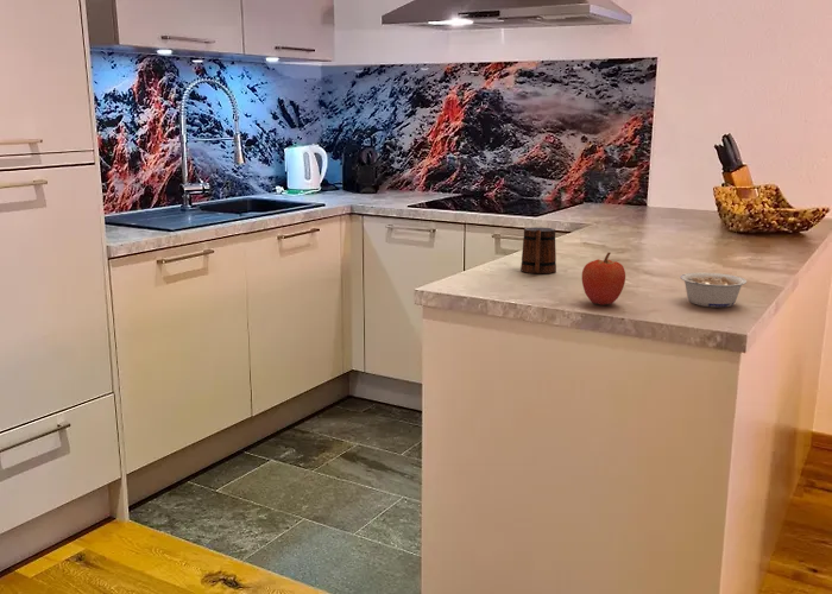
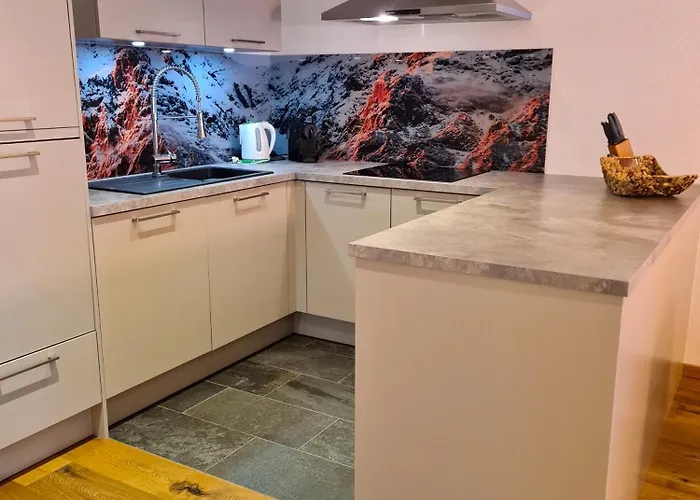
- legume (712, 289)
- mug (538, 249)
- apple (603, 278)
